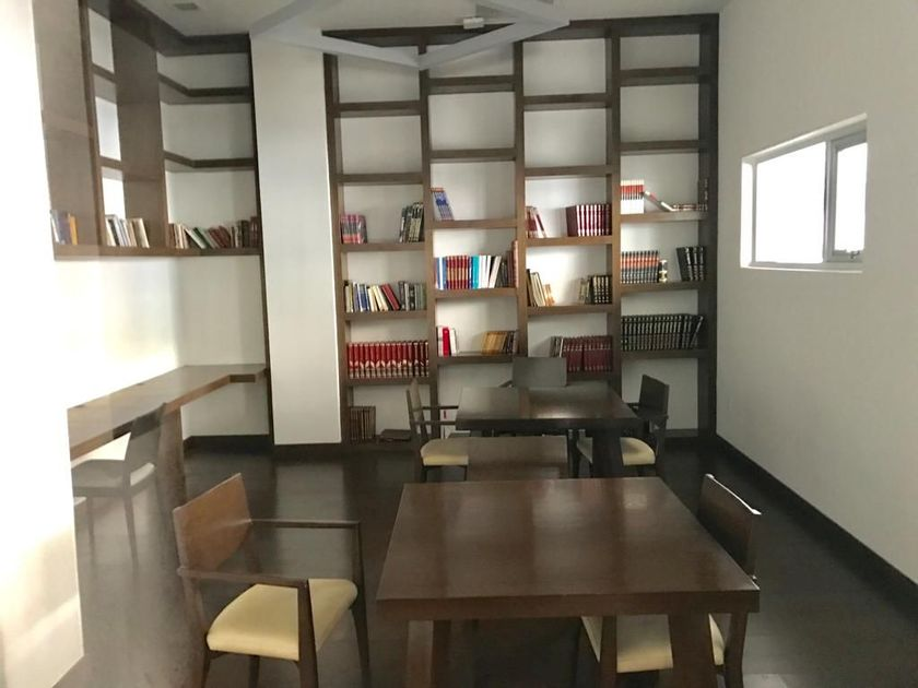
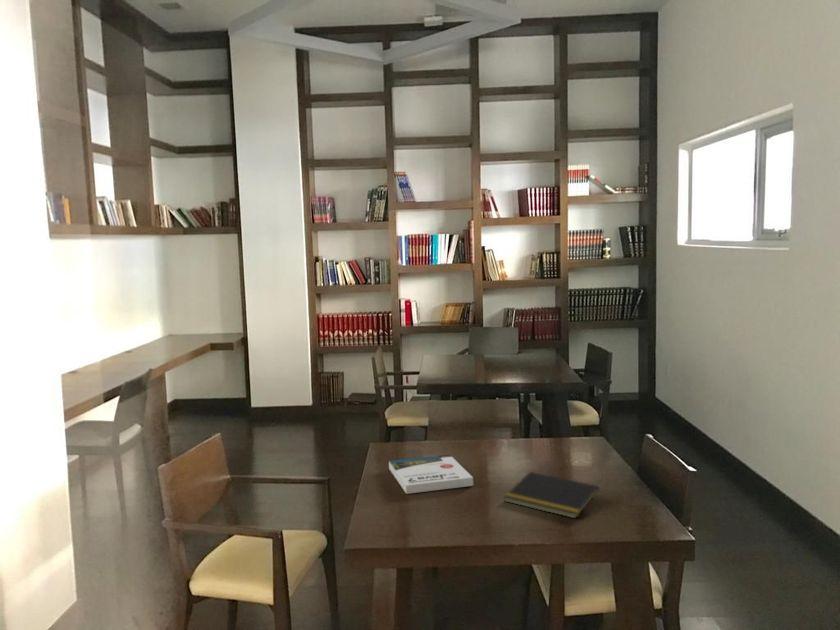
+ book (429, 472)
+ notepad (551, 493)
